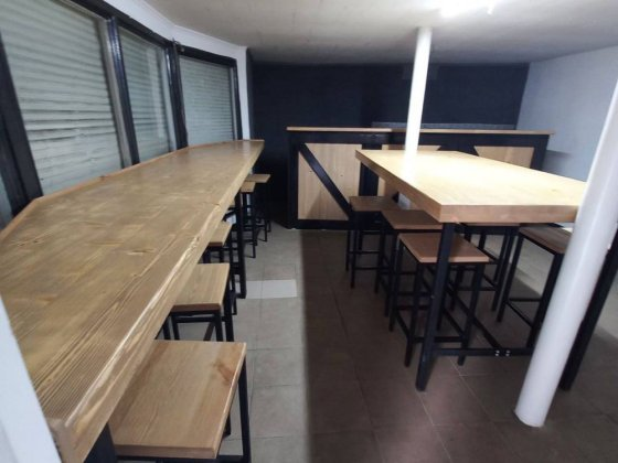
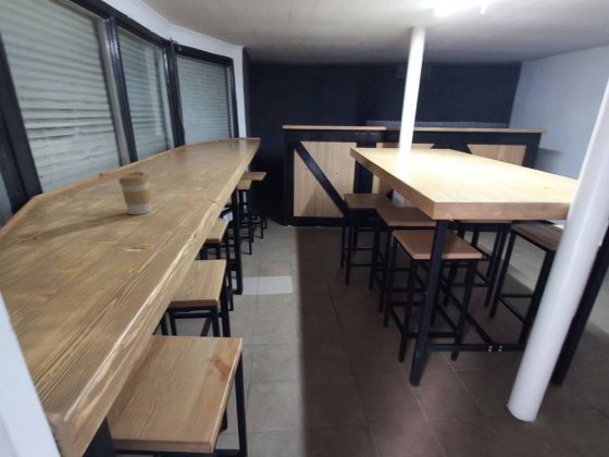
+ coffee cup (136, 193)
